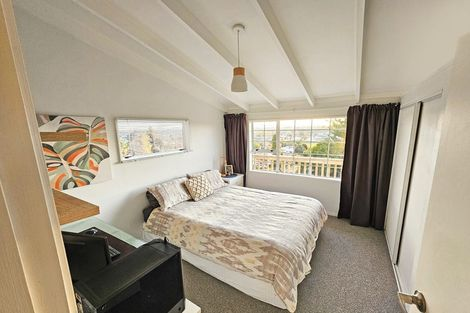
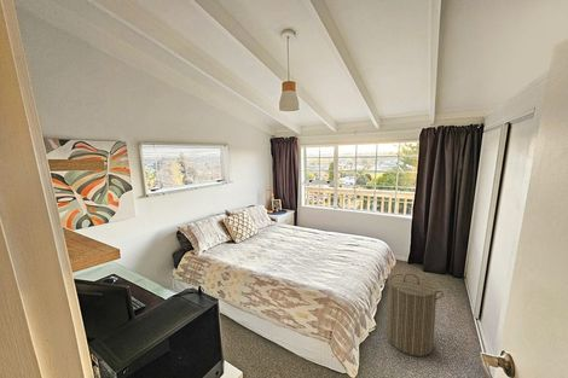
+ laundry hamper (410, 307)
